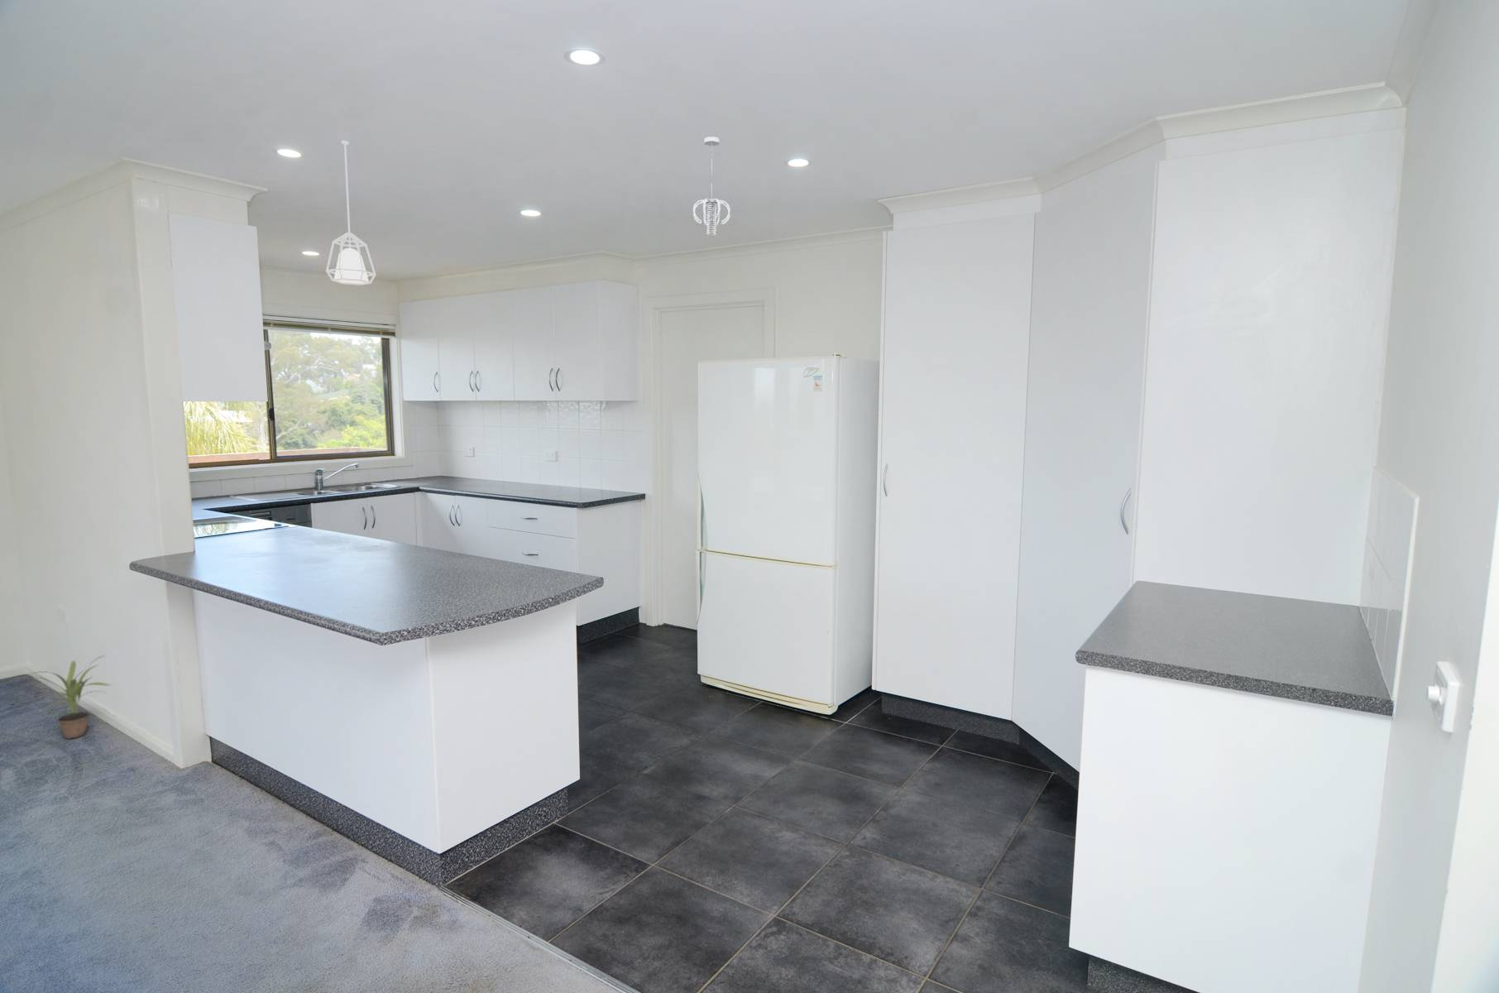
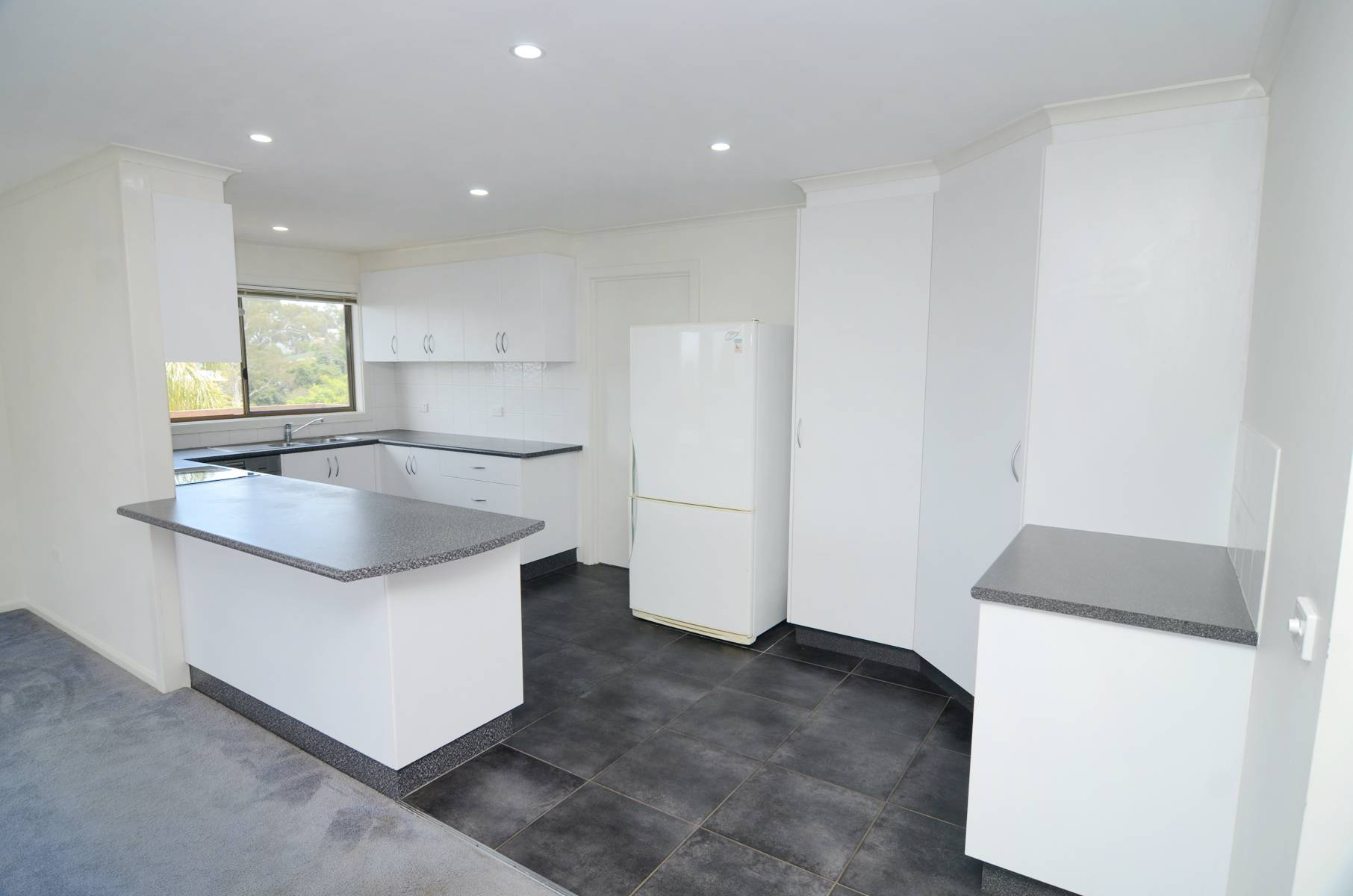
- pendant lamp (348, 213)
- potted plant (69, 698)
- pendant light (711, 187)
